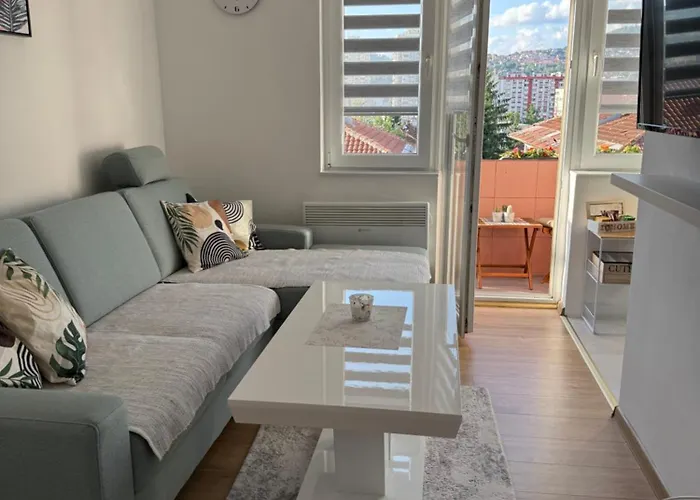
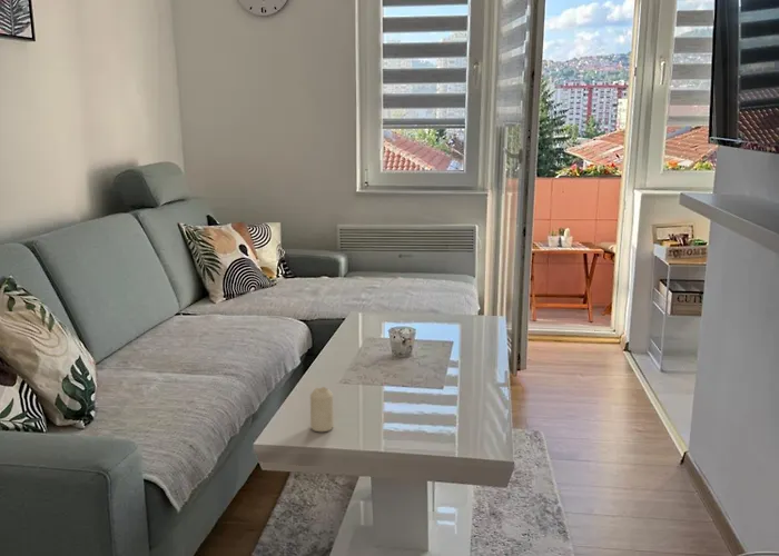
+ candle (322, 408)
